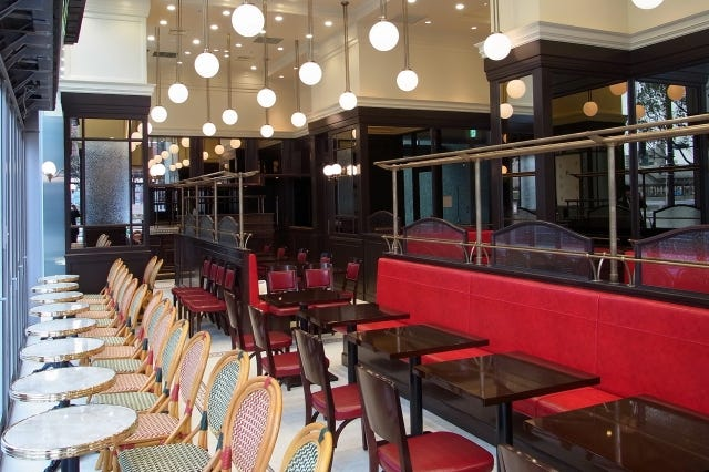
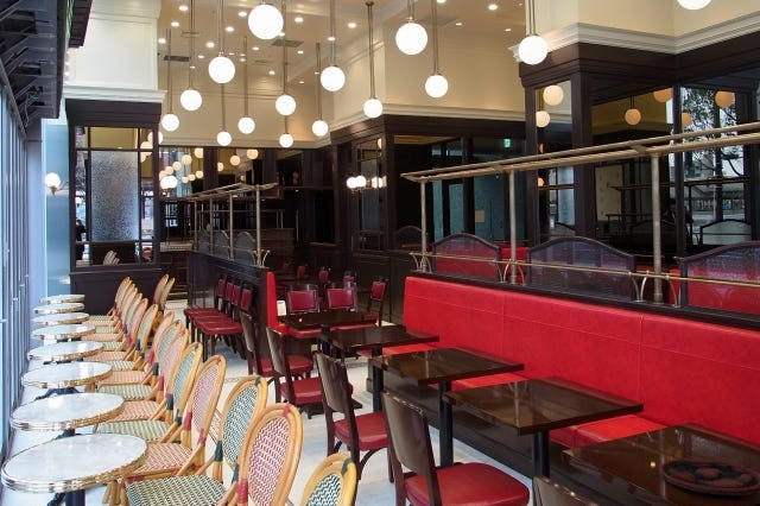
+ plate (710, 474)
